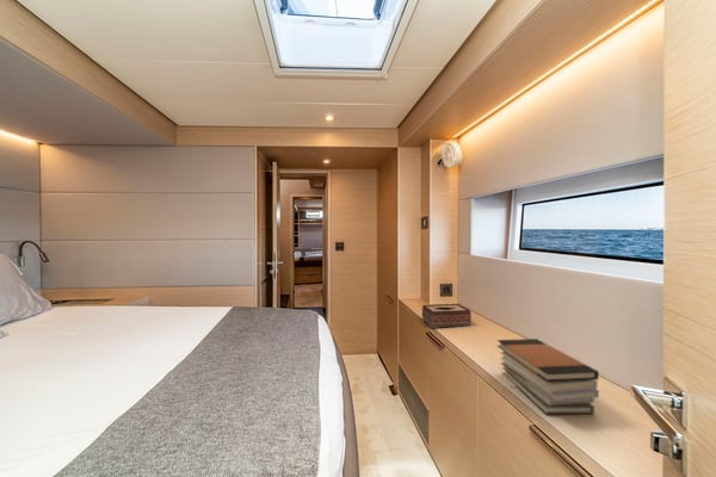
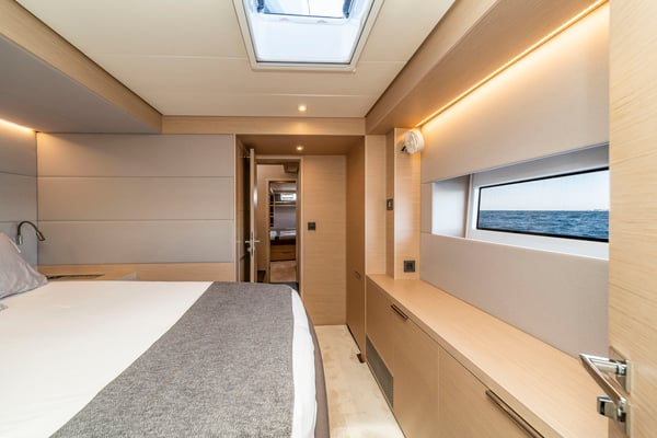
- book stack (542, 372)
- tissue box (445, 315)
